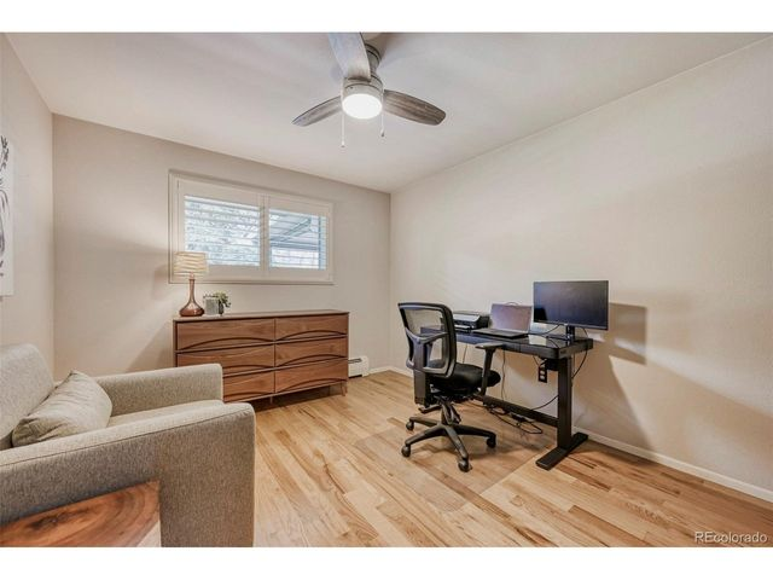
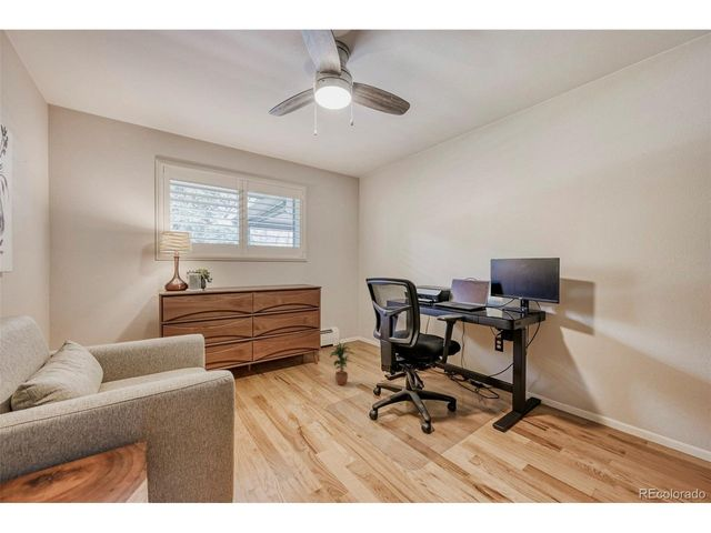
+ potted plant (339, 362)
